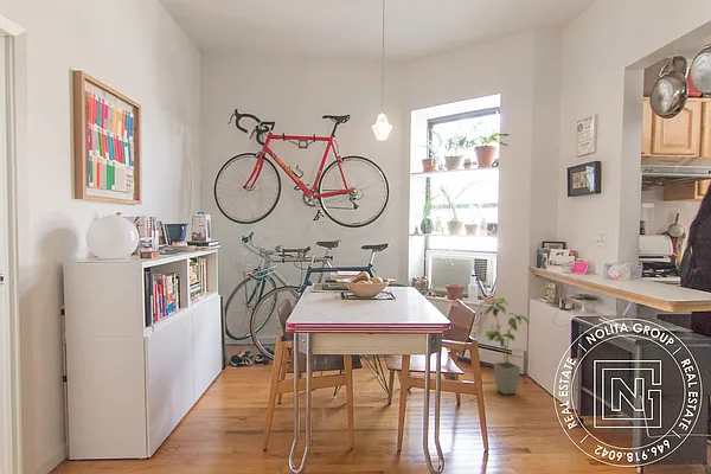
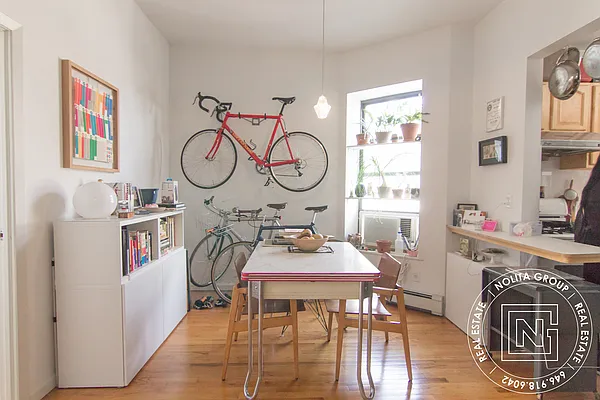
- house plant (500, 344)
